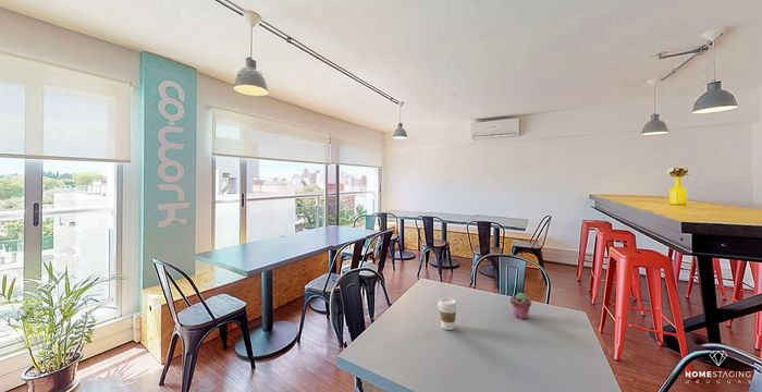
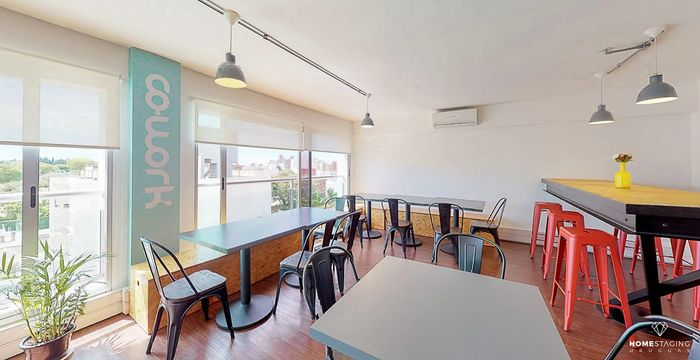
- coffee cup (447, 314)
- potted succulent (520, 304)
